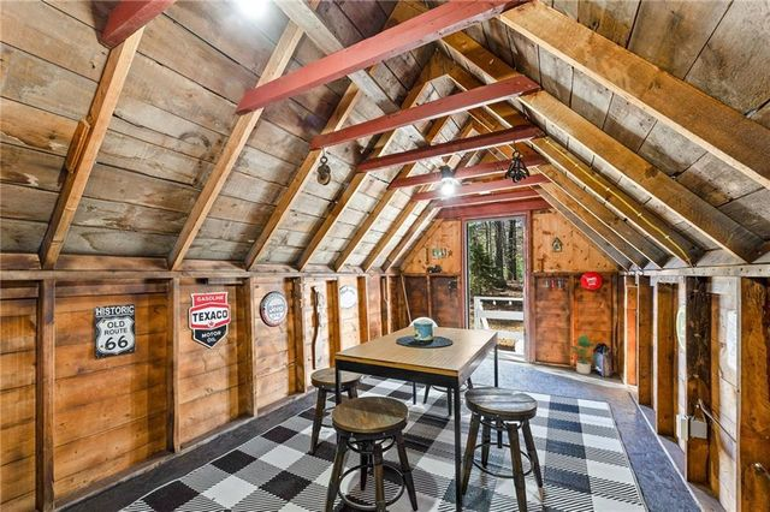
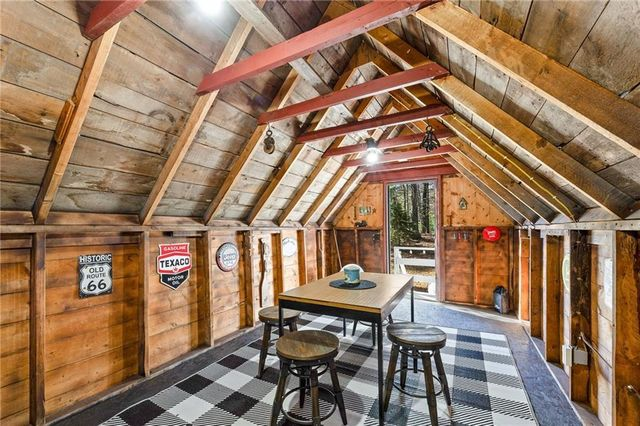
- potted plant (580, 355)
